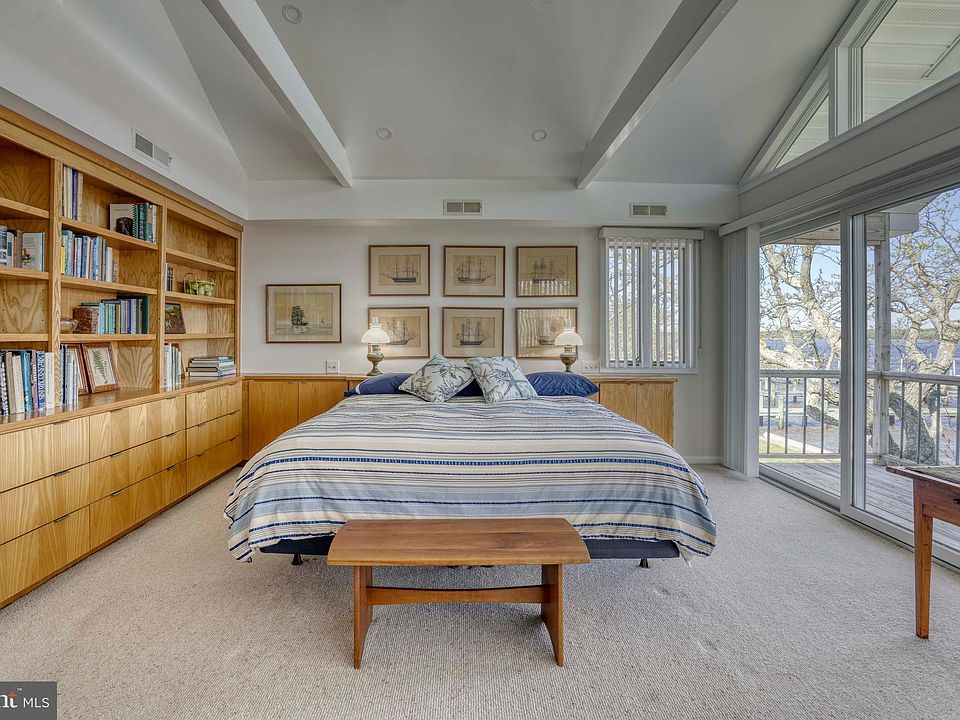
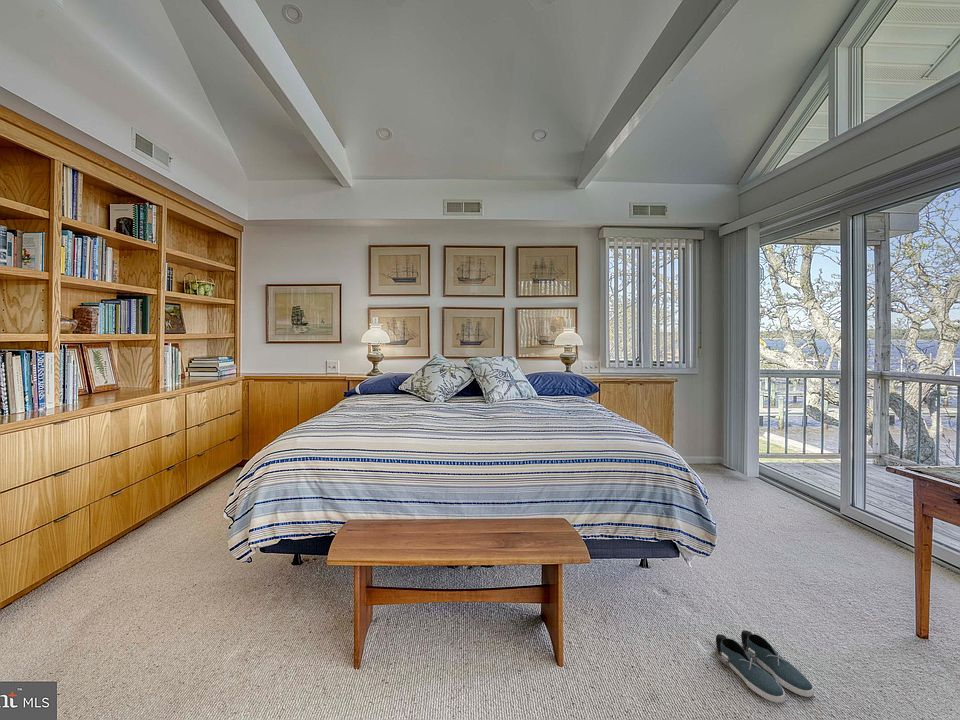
+ shoe (760, 662)
